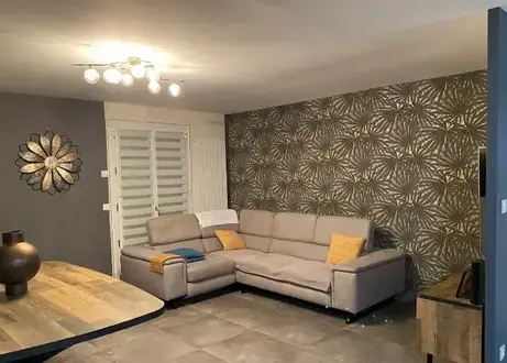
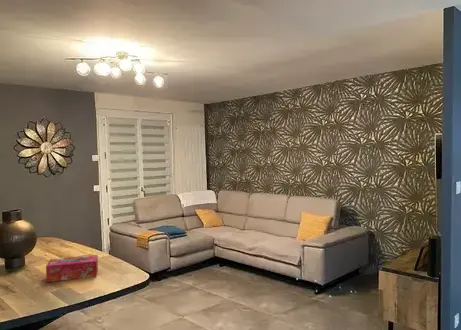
+ tissue box (73, 267)
